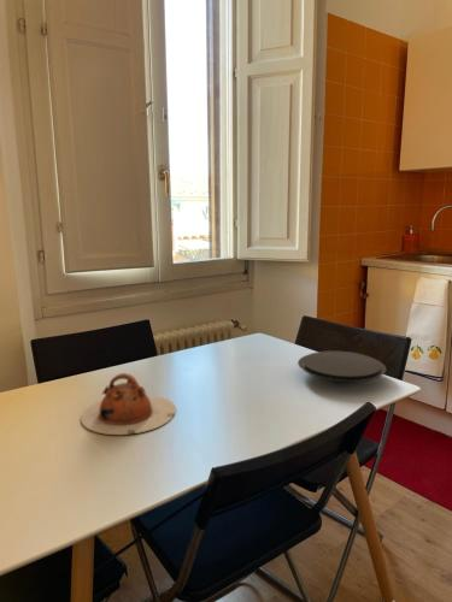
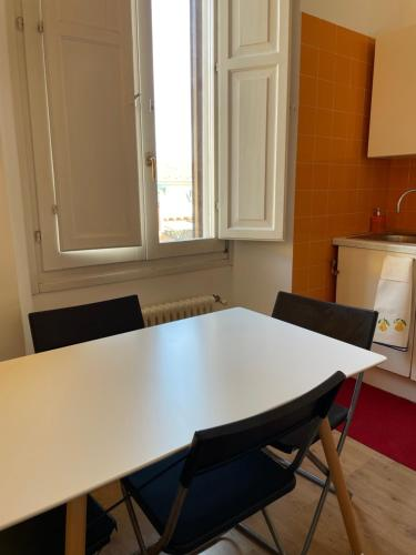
- teapot (128, 393)
- plate (340, 370)
